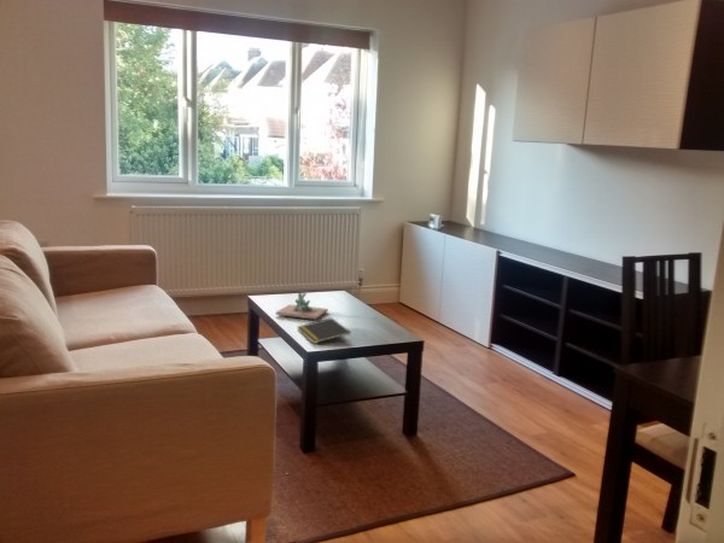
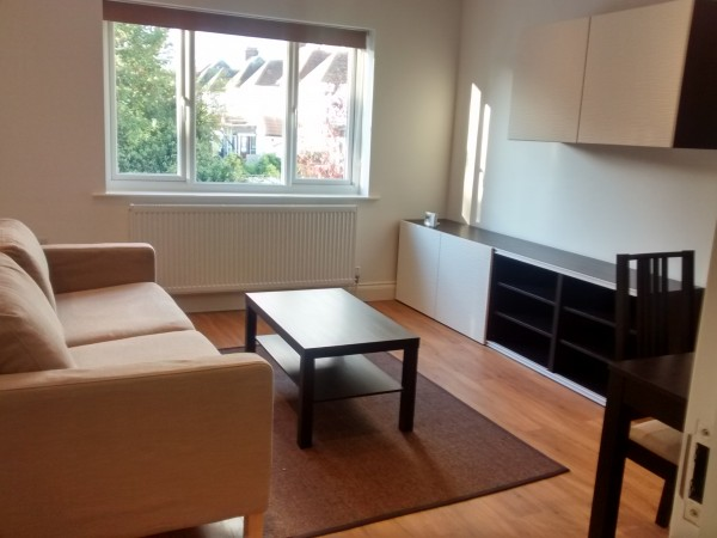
- notepad (322, 329)
- architectural model (302, 302)
